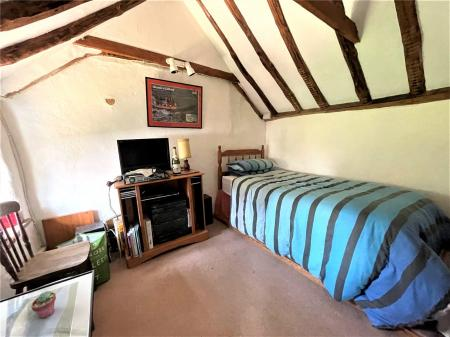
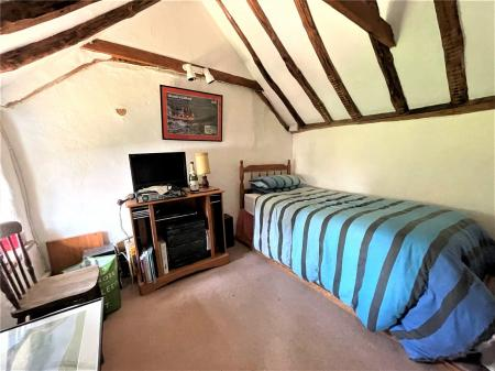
- potted succulent (44, 303)
